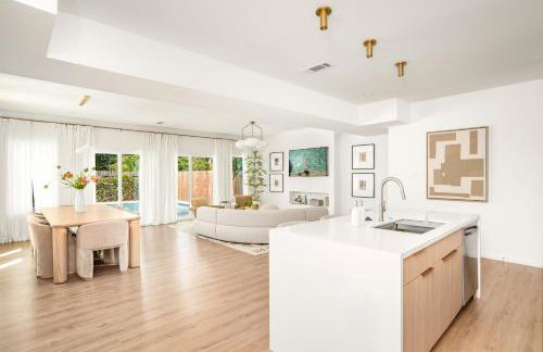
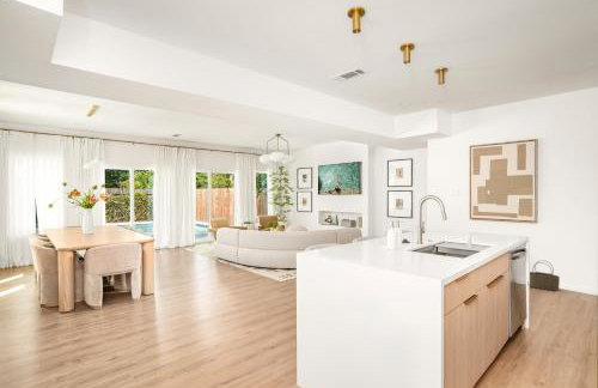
+ wicker basket (543, 274)
